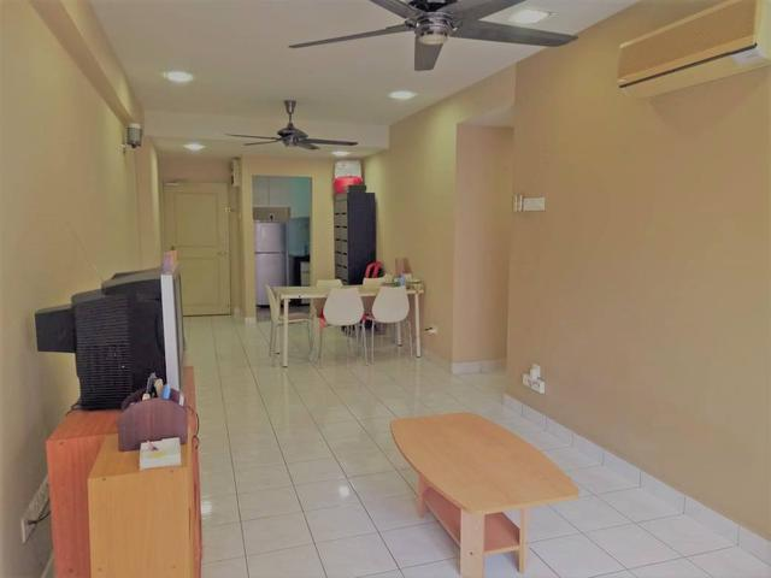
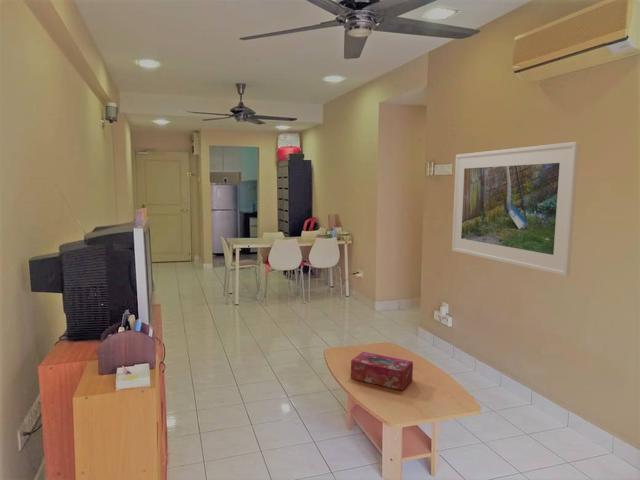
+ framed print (503, 206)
+ tissue box (381, 370)
